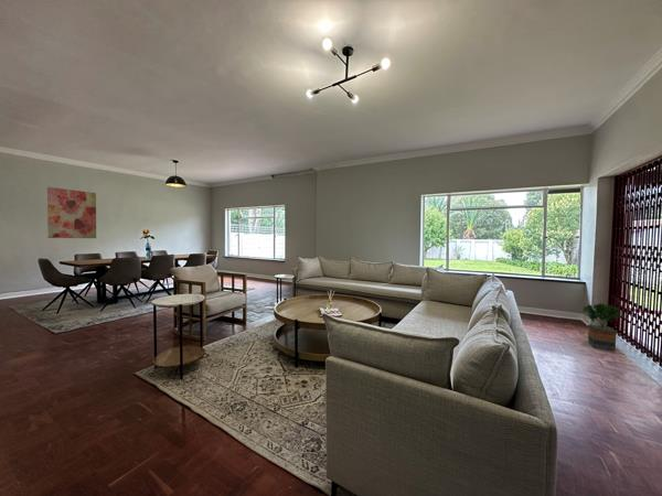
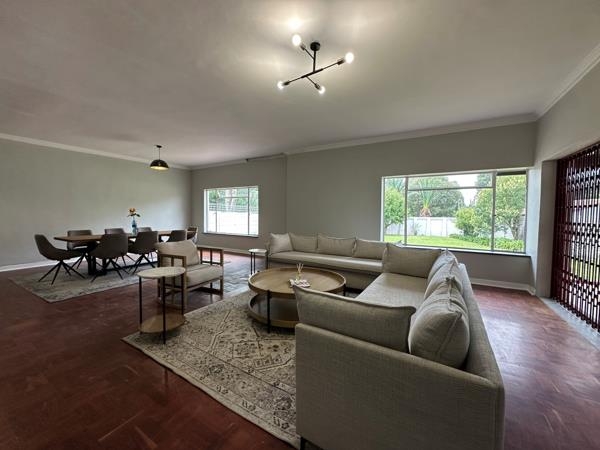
- potted tree (602, 325)
- wall art (73, 214)
